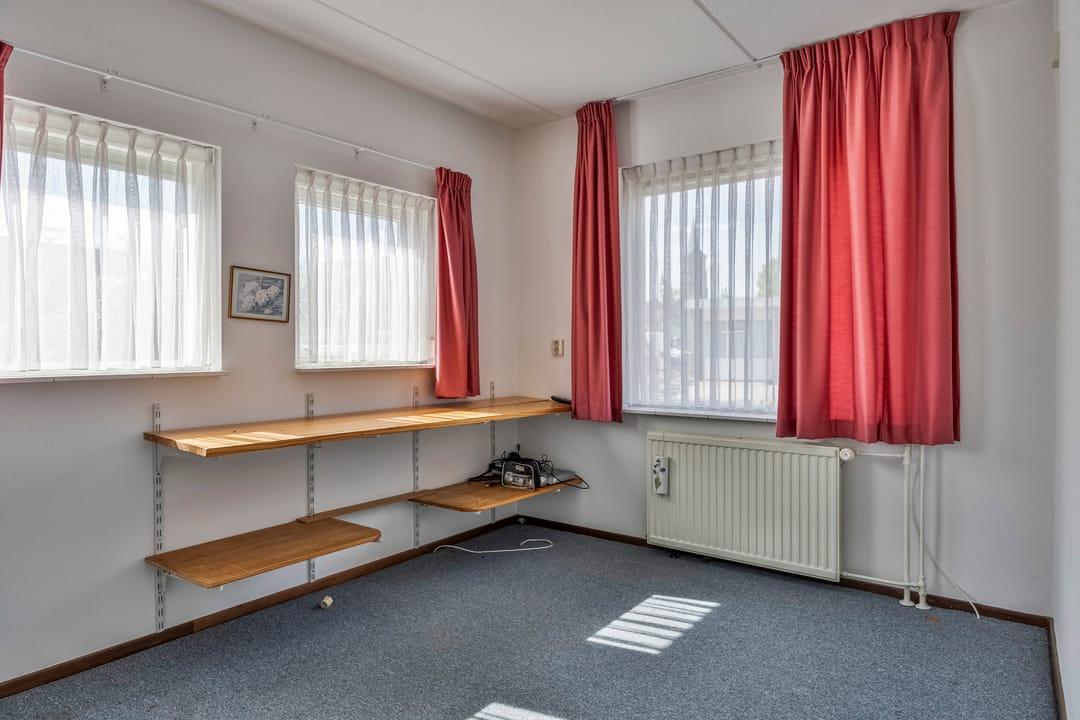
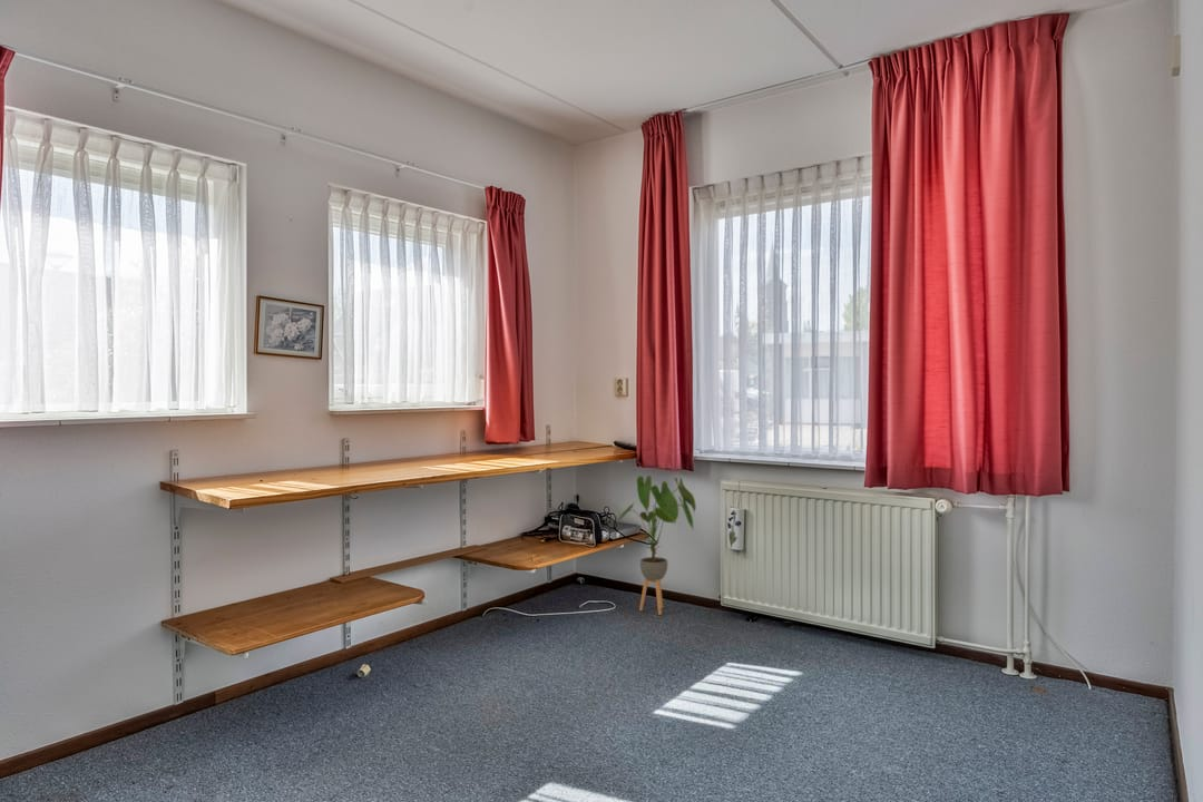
+ house plant (658, 542)
